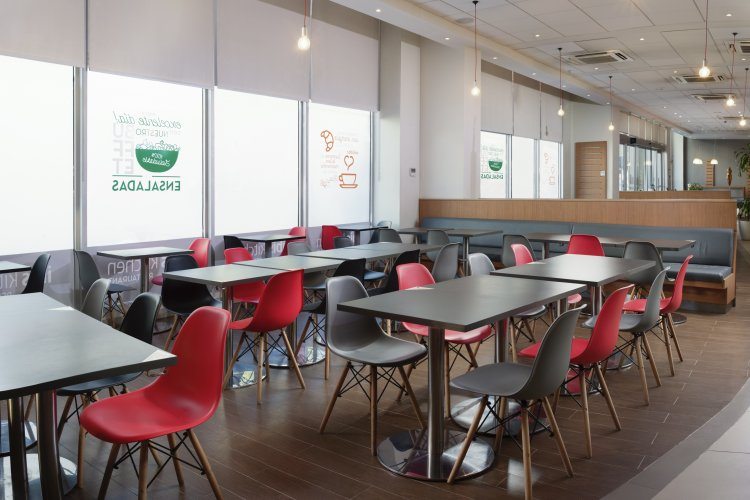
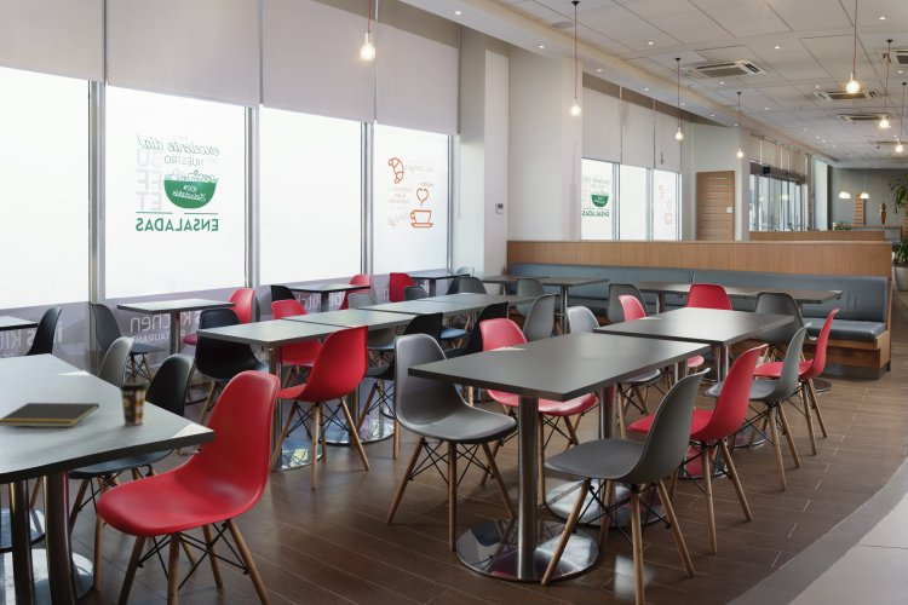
+ coffee cup (133, 403)
+ notepad (48, 414)
